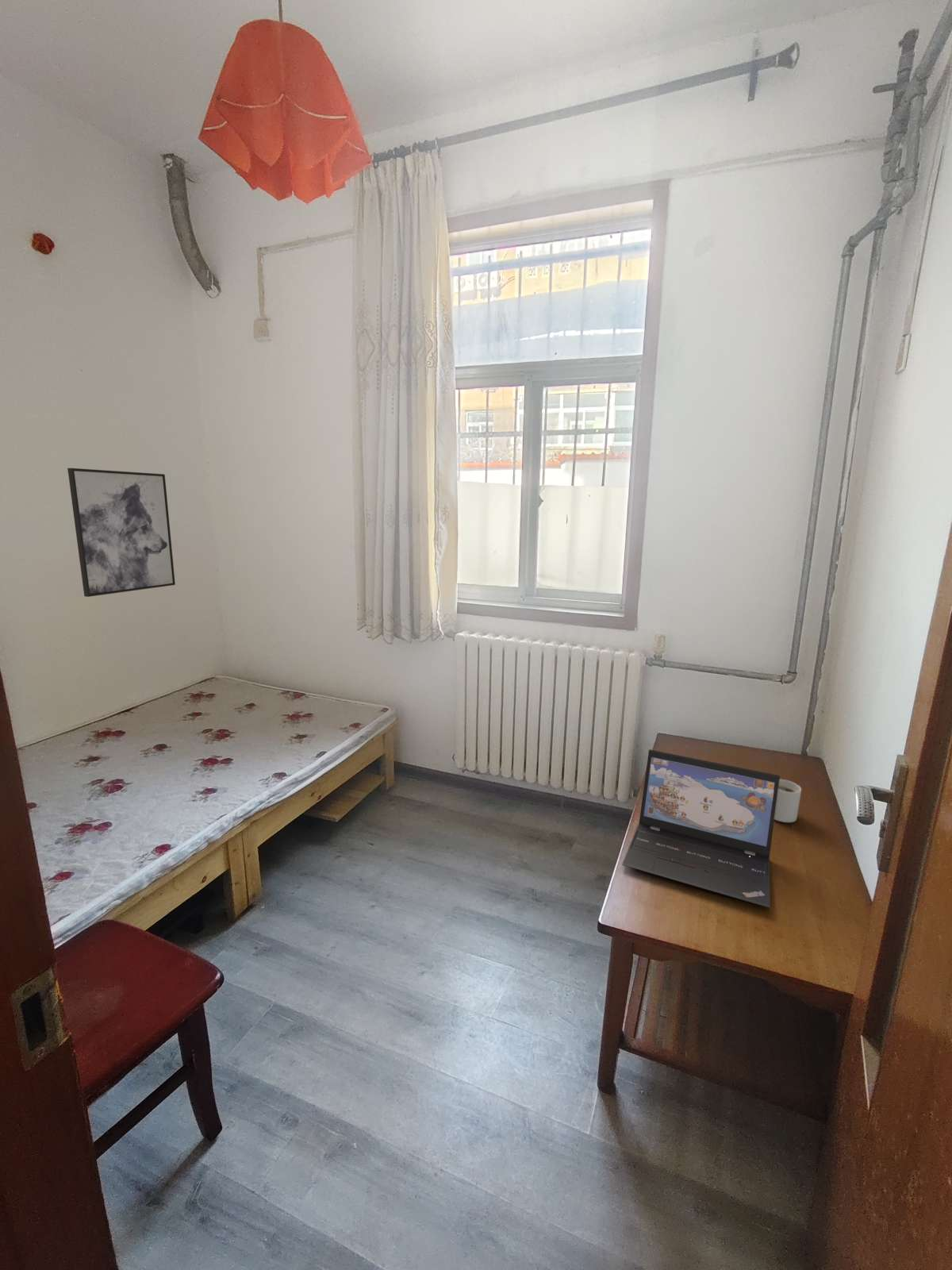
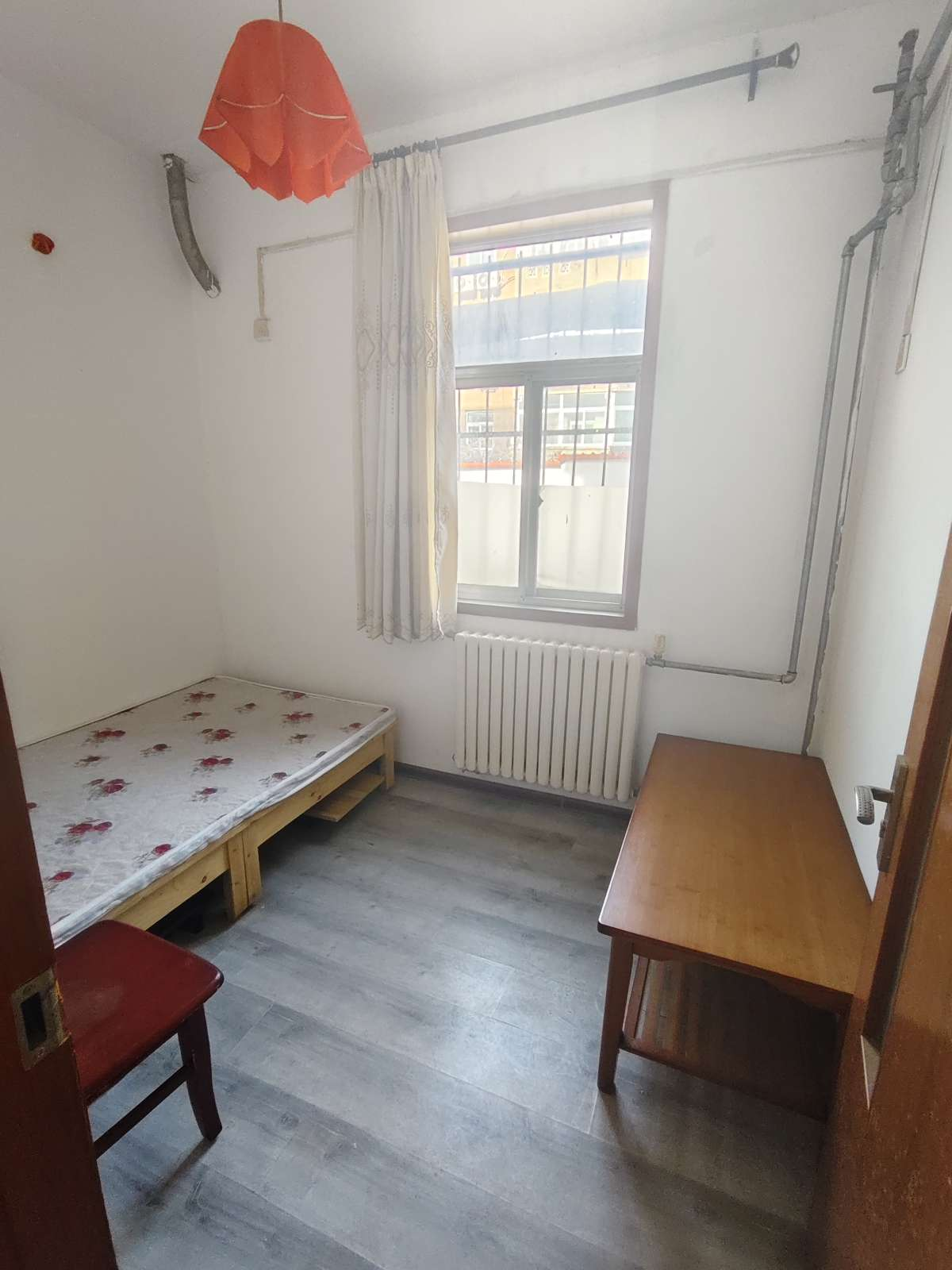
- mug (781, 799)
- wall art (126, 532)
- laptop (702, 821)
